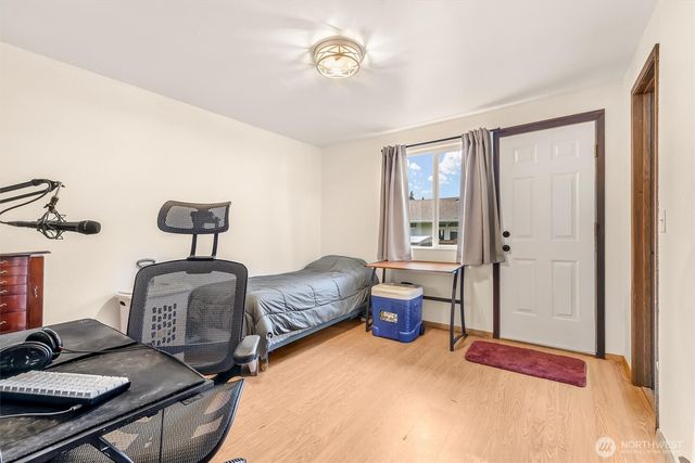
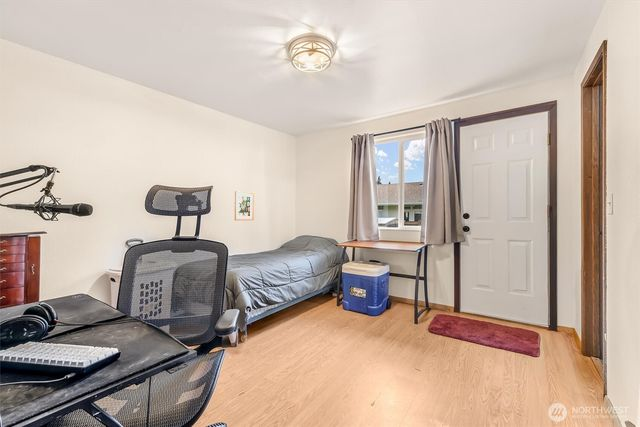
+ wall art (244, 206)
